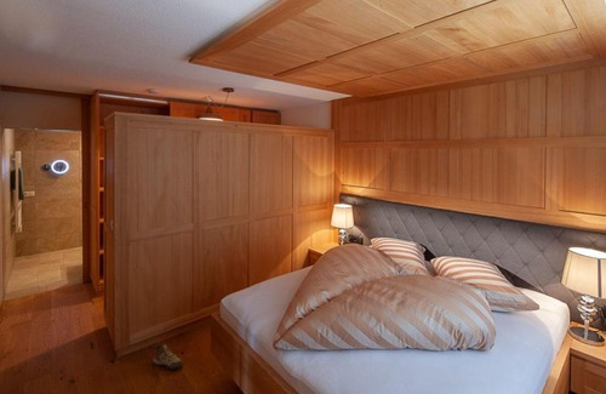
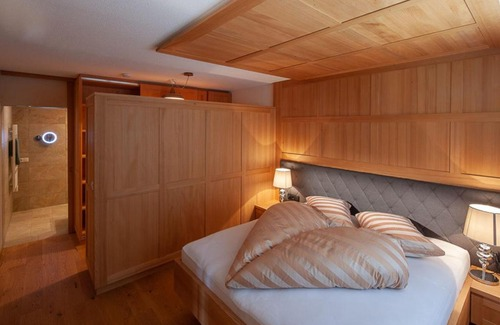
- shoe (167, 355)
